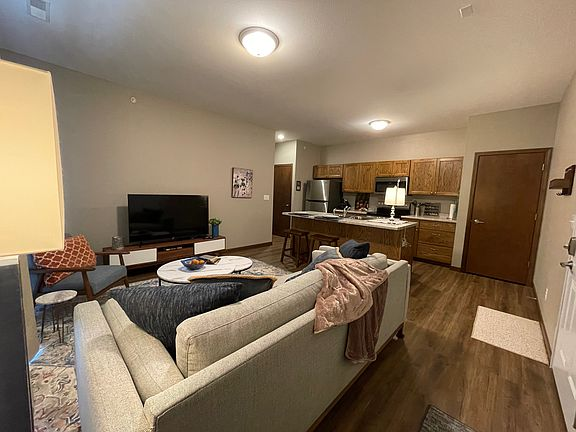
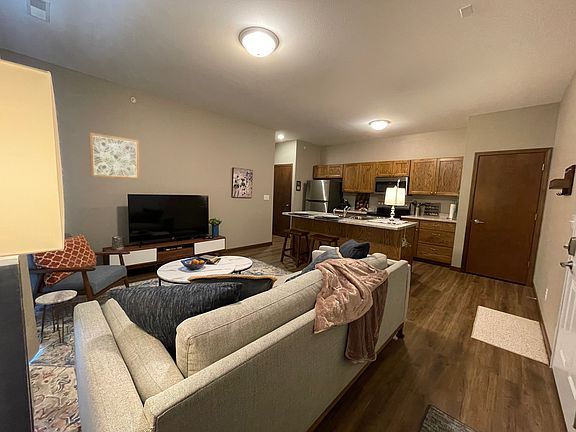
+ wall art (114, 158)
